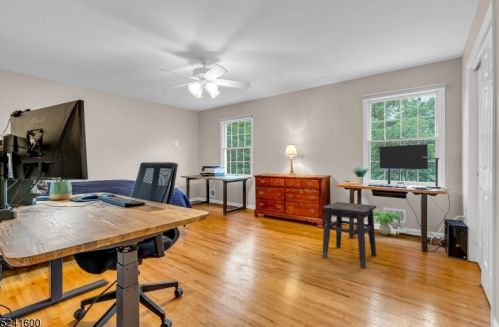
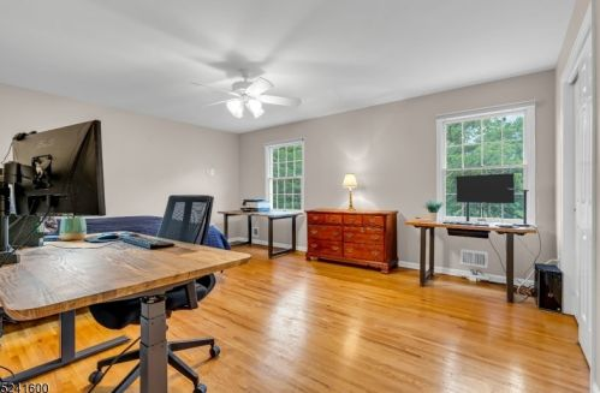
- decorative plant (384, 223)
- side table (349, 231)
